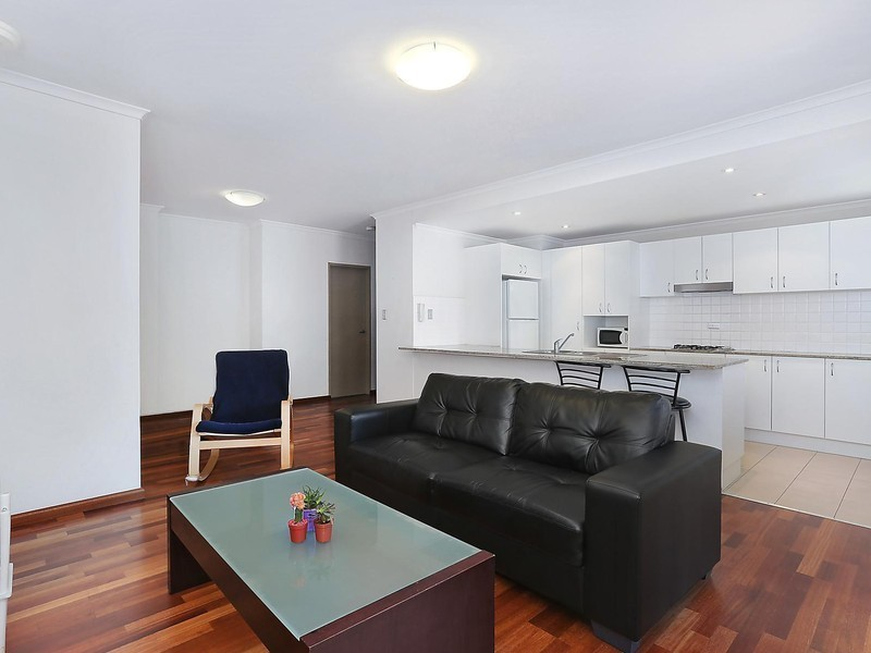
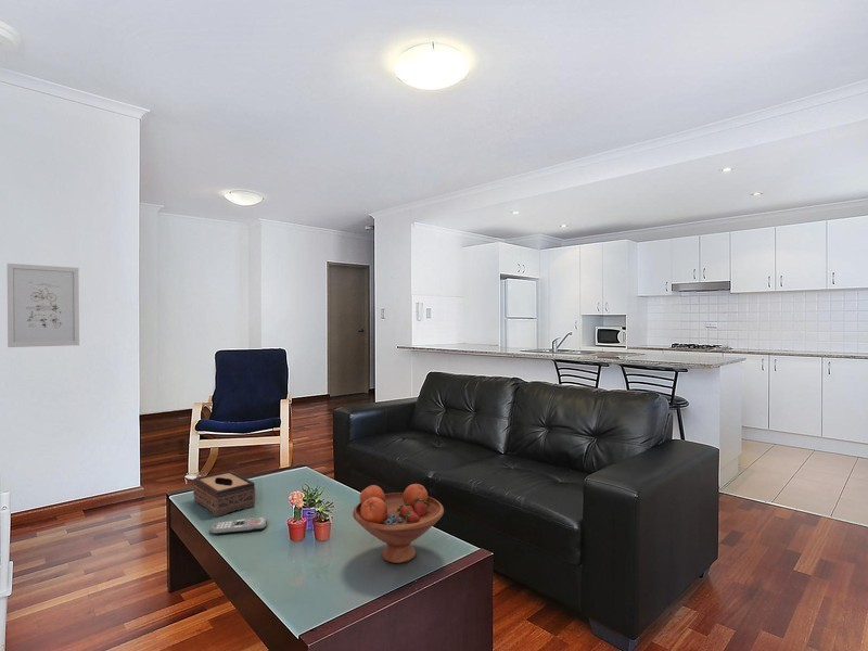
+ remote control (239, 525)
+ wall art (44, 306)
+ fruit bowl (398, 522)
+ tissue box (224, 492)
